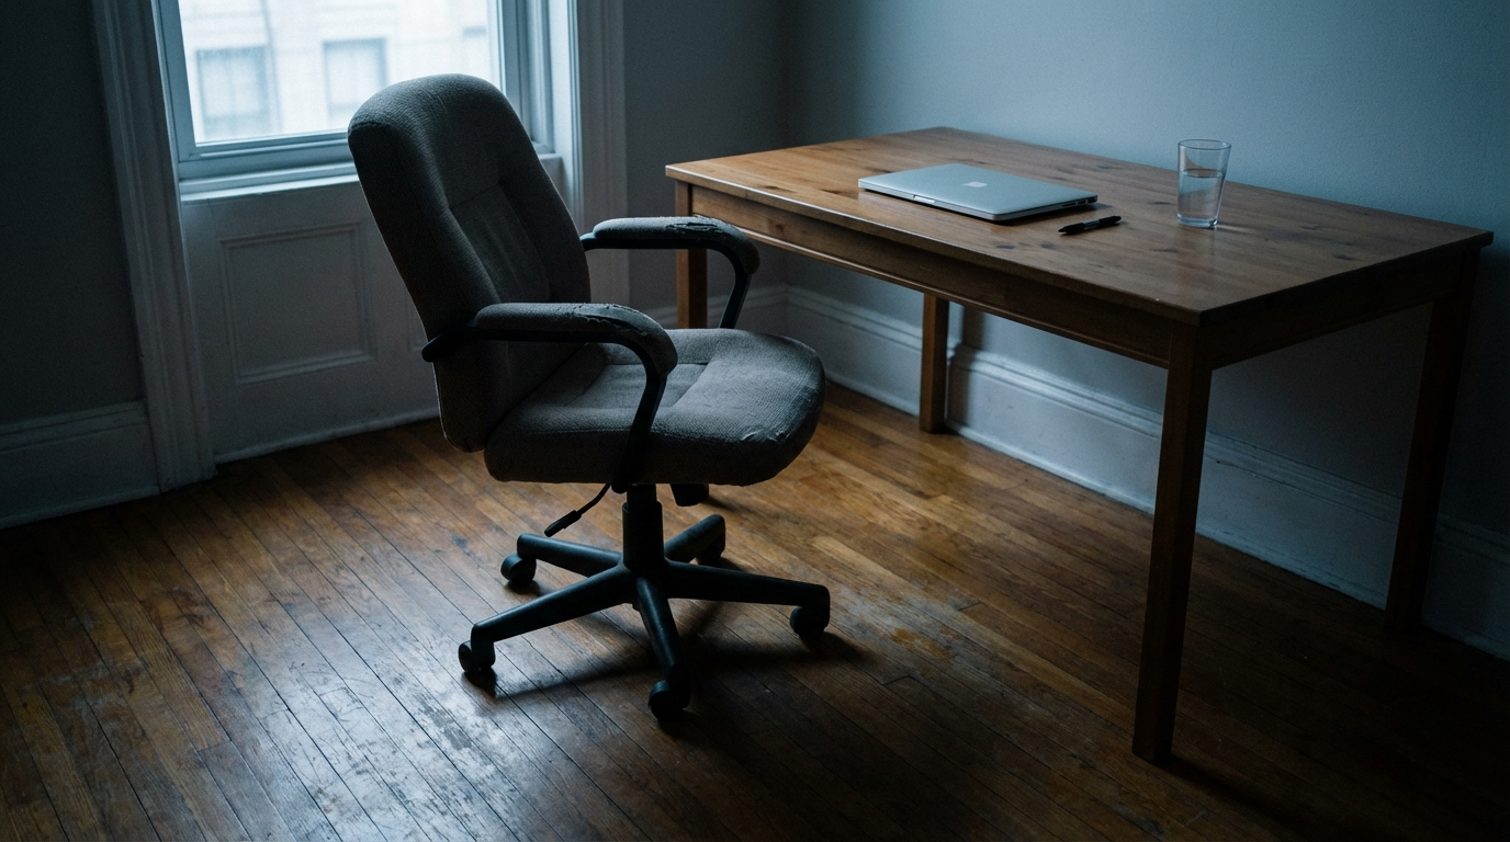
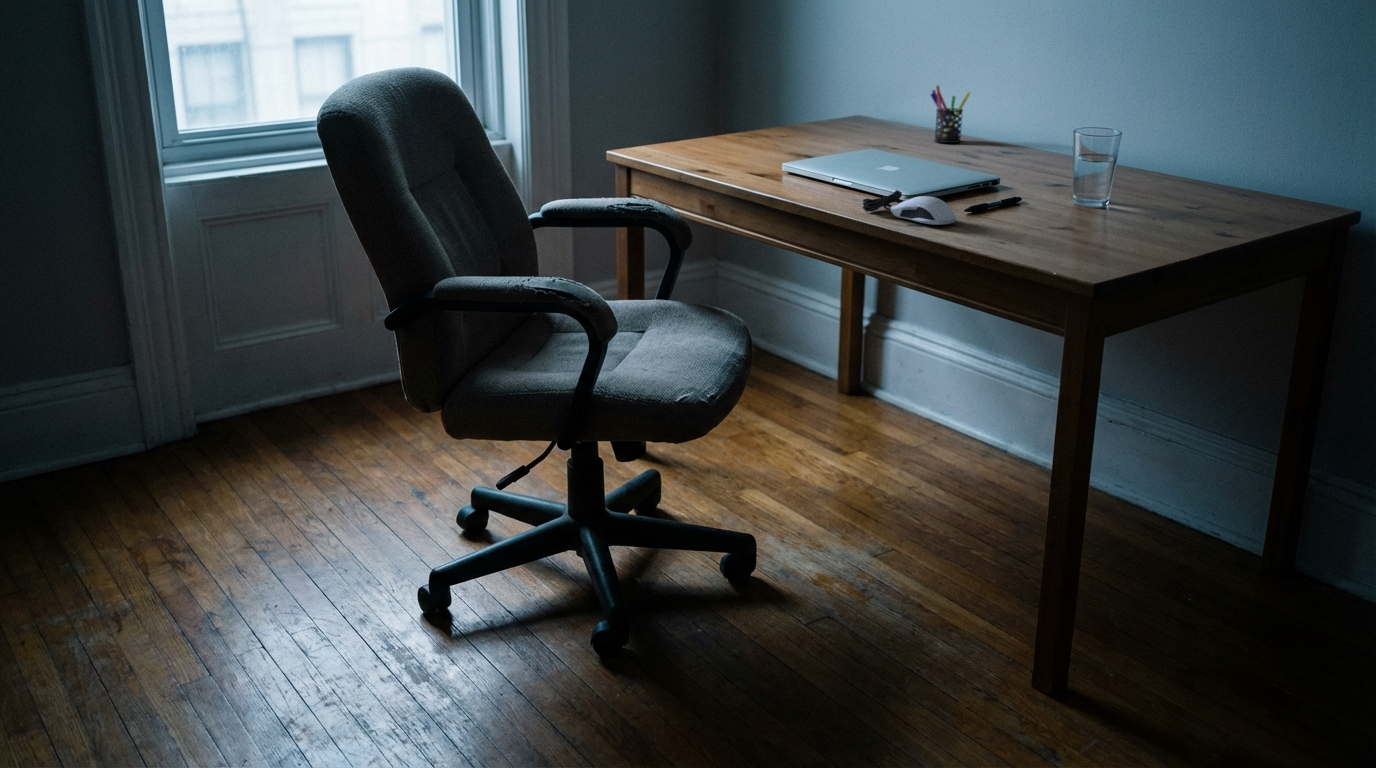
+ computer mouse (913, 205)
+ pen holder (948, 113)
